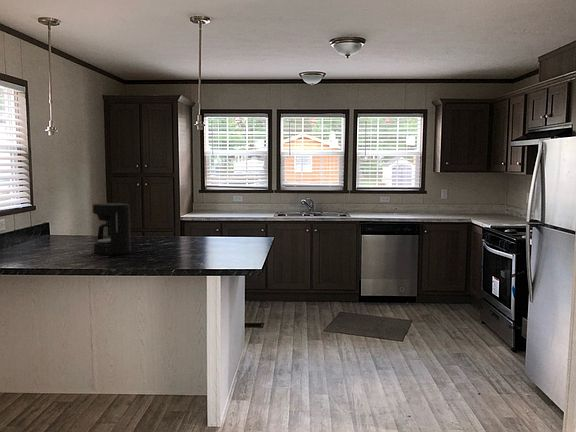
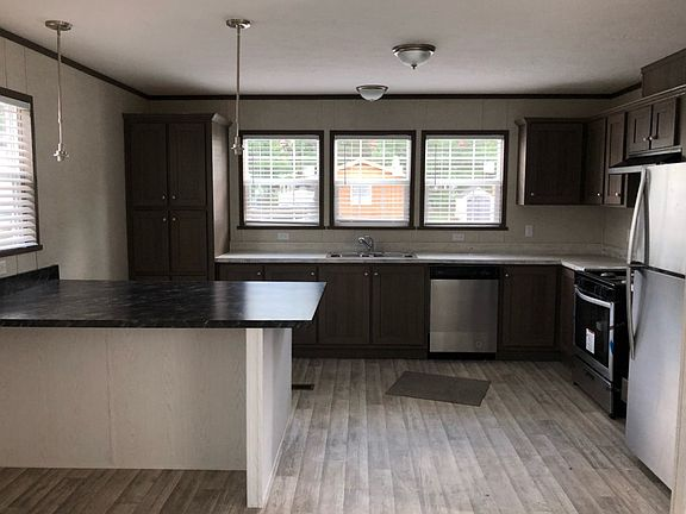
- coffee maker (110, 228)
